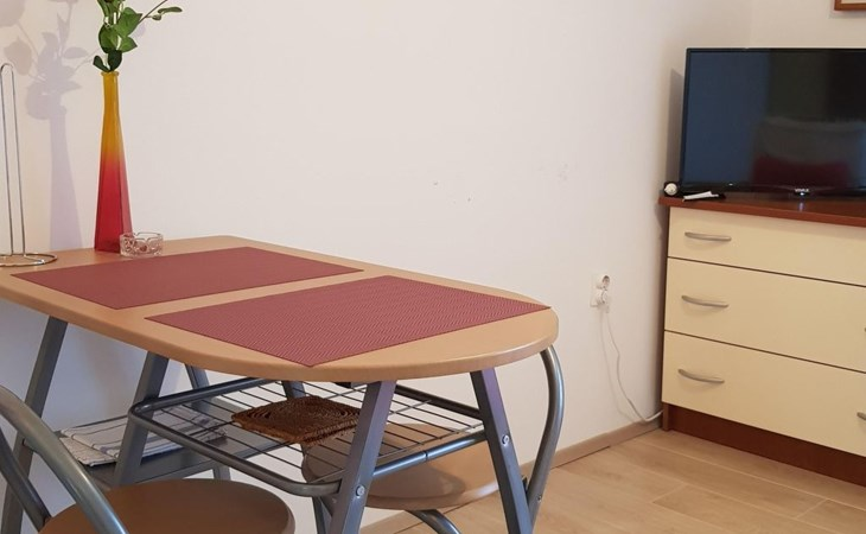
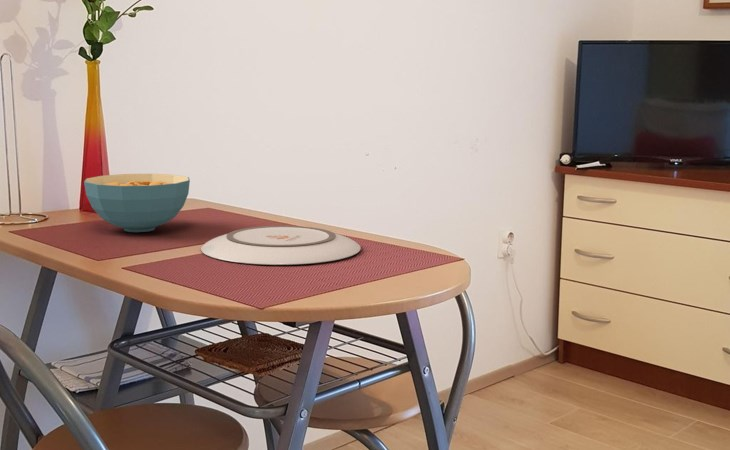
+ cereal bowl (138, 204)
+ plate (281, 241)
